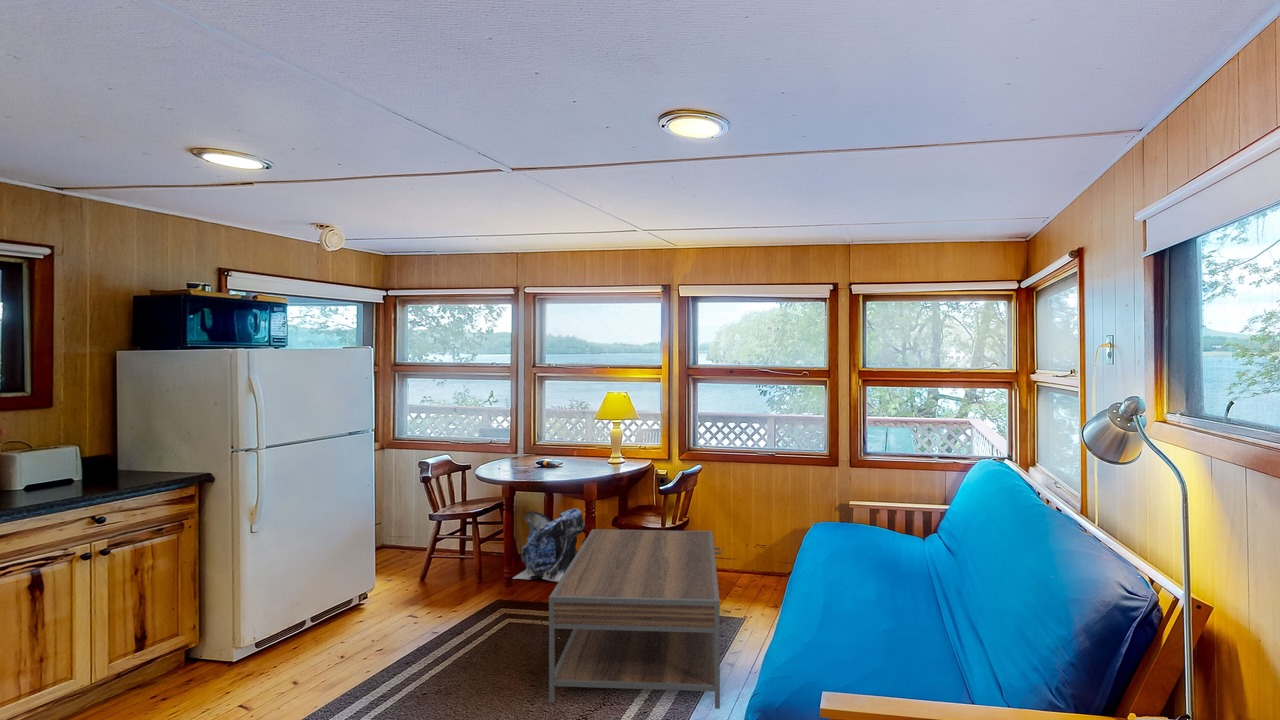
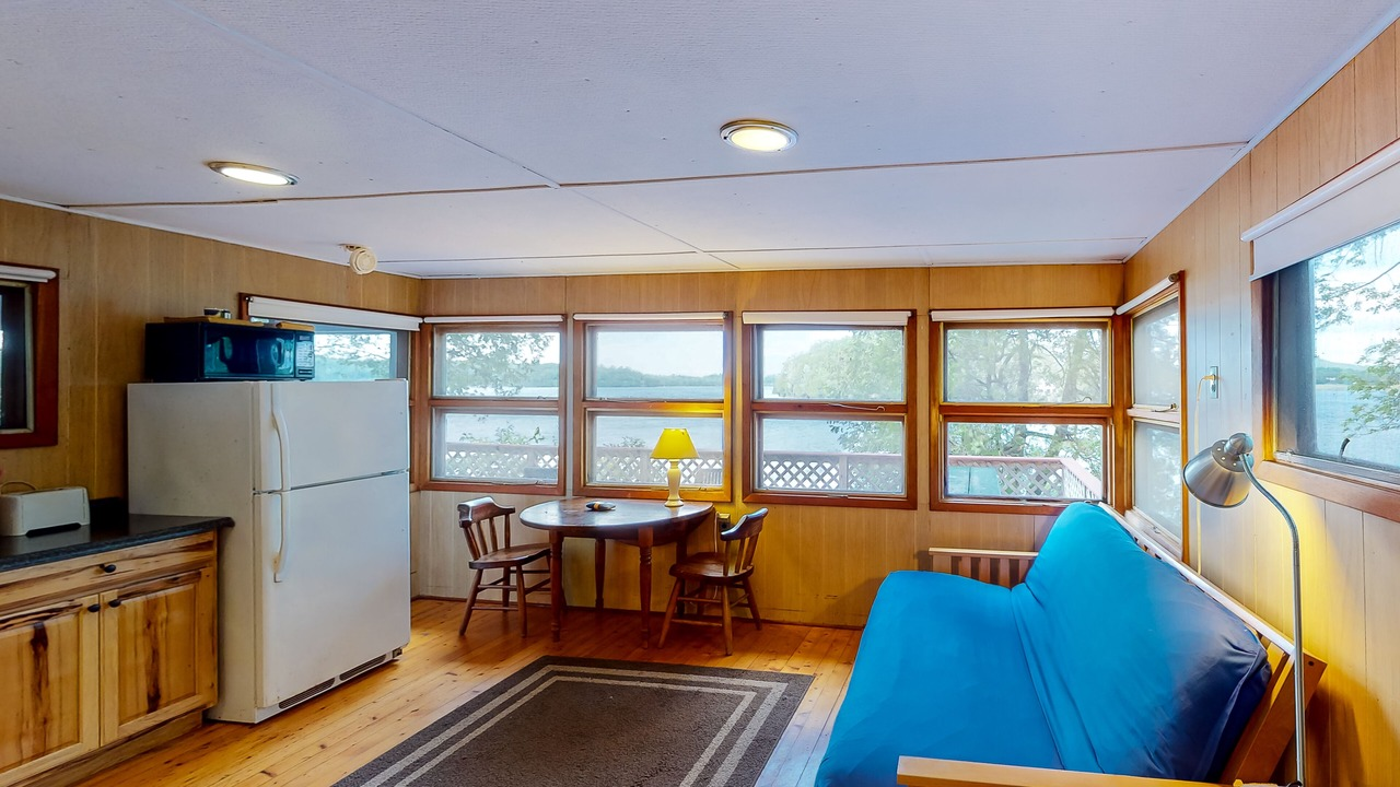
- coffee table (648, 602)
- backpack (554, 541)
